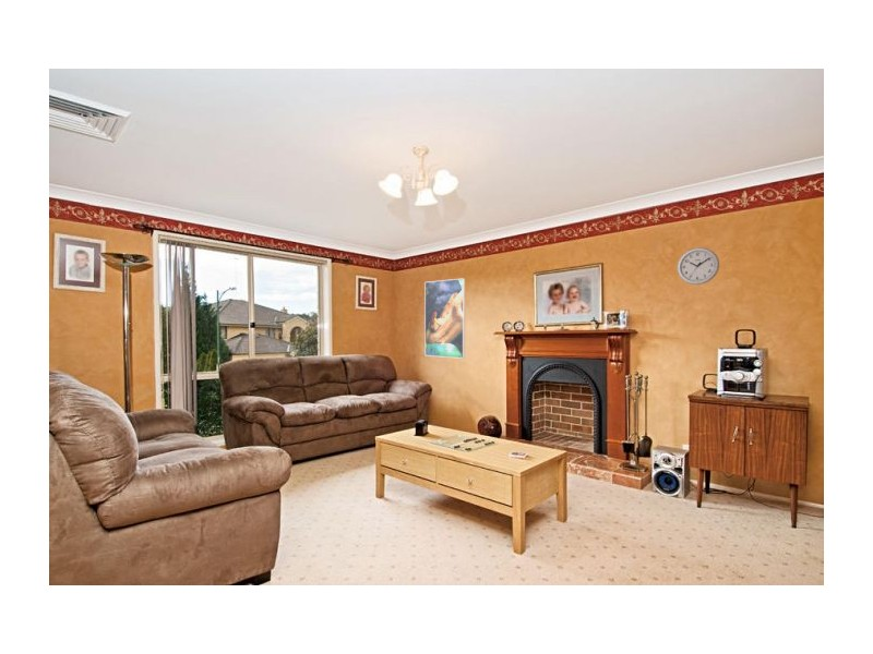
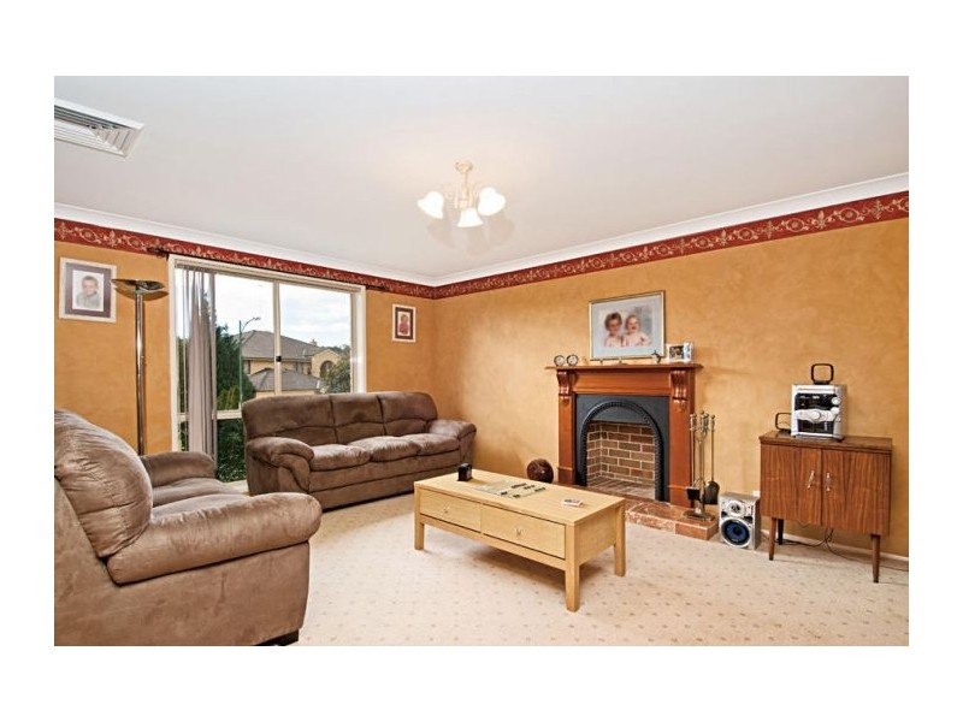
- wall clock (697, 266)
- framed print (443, 318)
